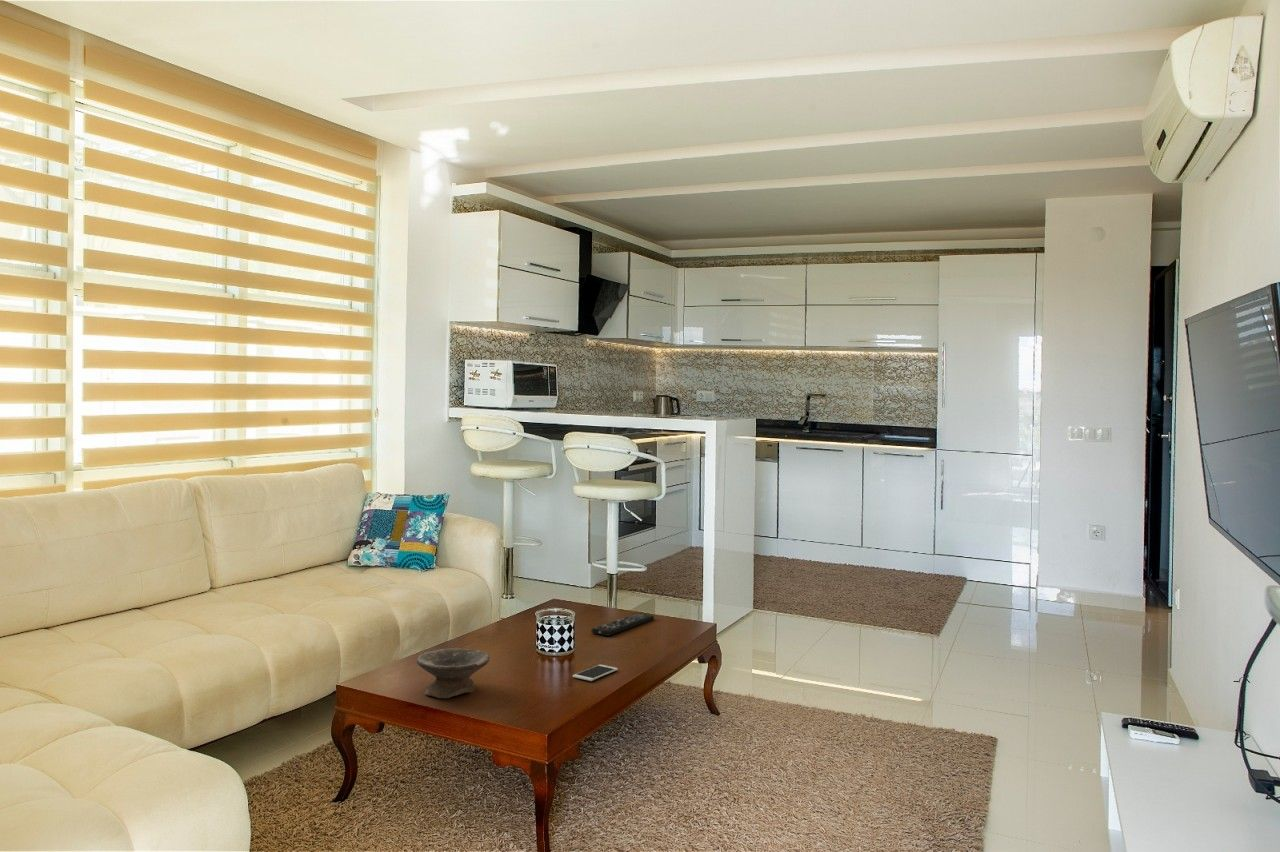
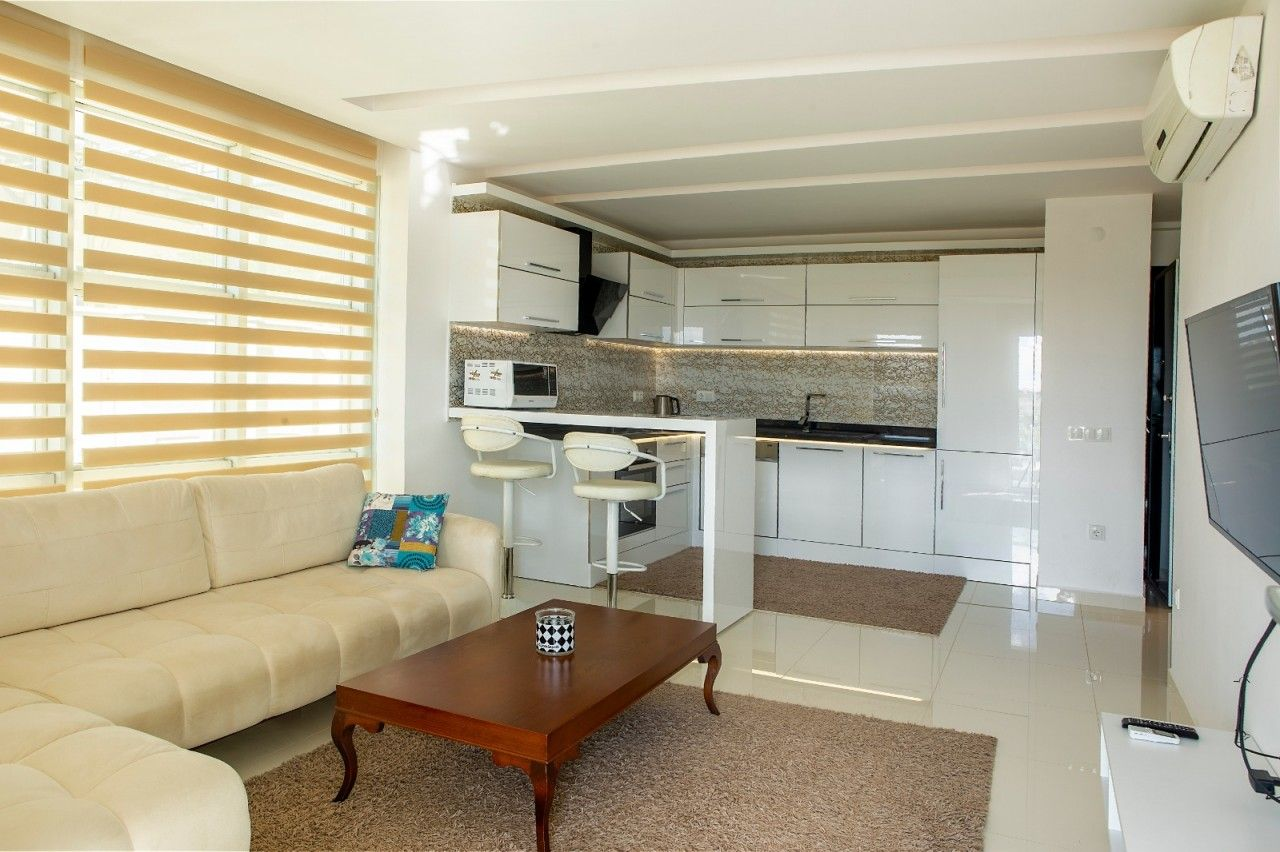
- remote control (623, 623)
- smartphone (595, 672)
- bowl (452, 672)
